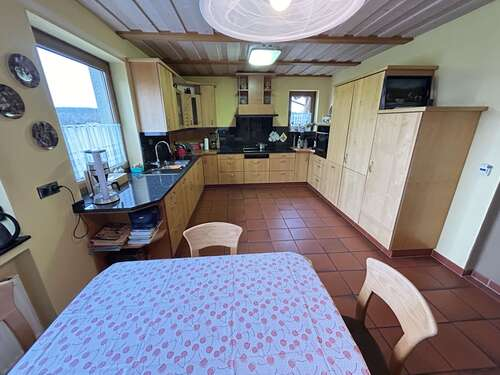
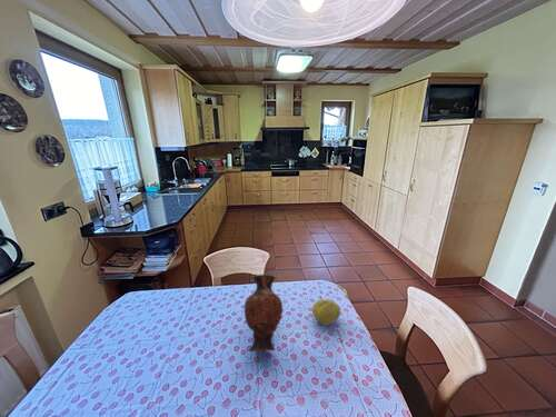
+ vase (262, 311)
+ fruit (326, 311)
